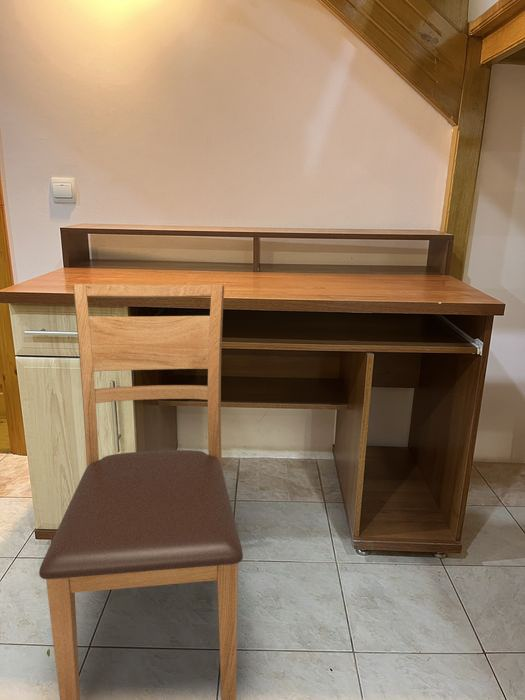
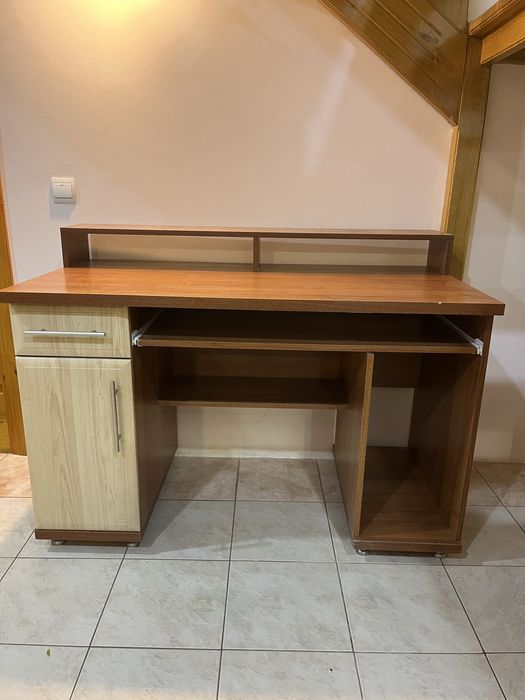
- chair (151, 485)
